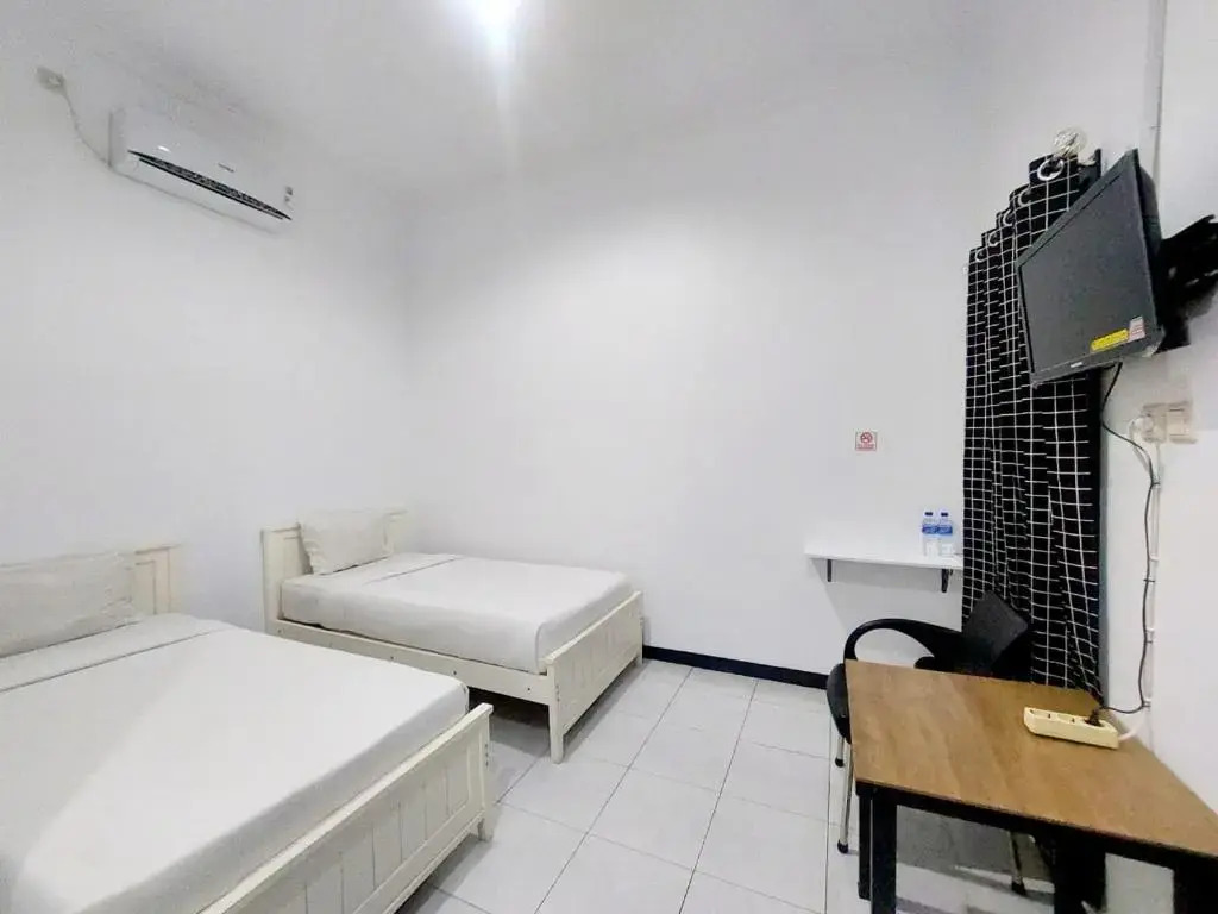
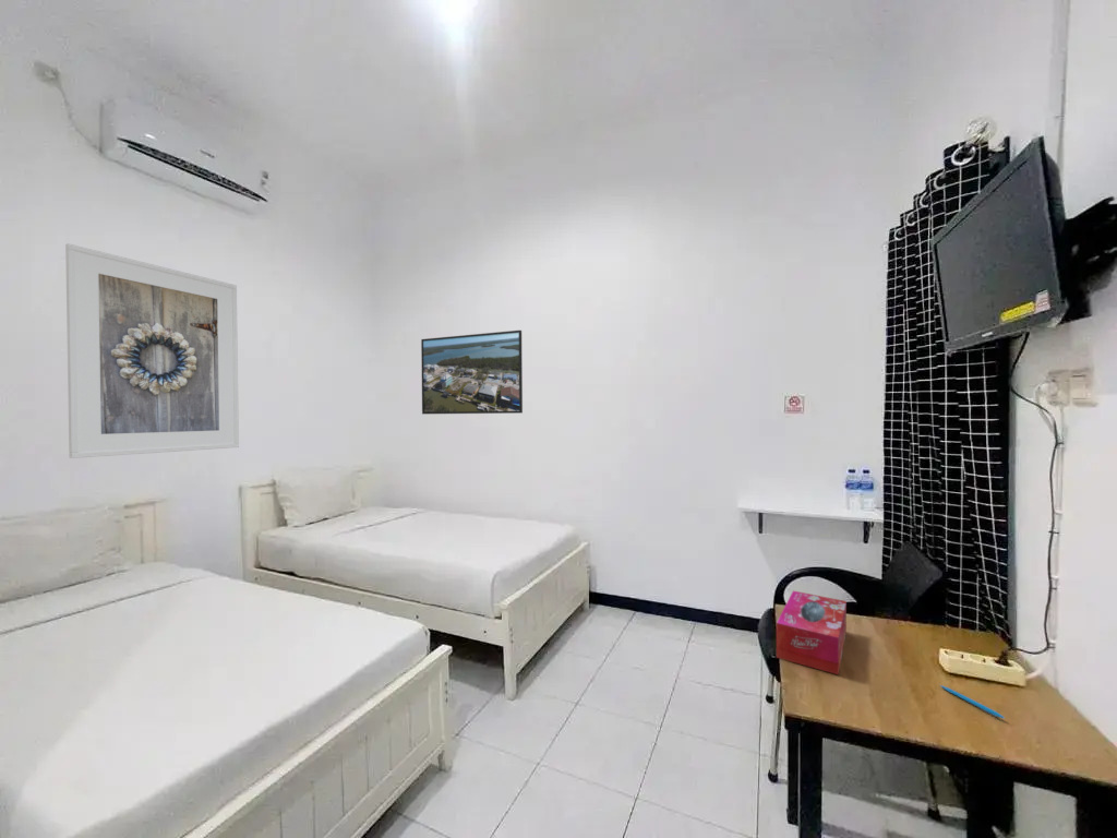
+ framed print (164, 359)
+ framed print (469, 374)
+ tissue box (813, 627)
+ pen (970, 701)
